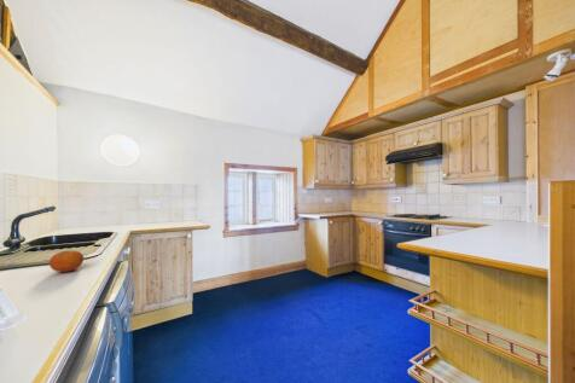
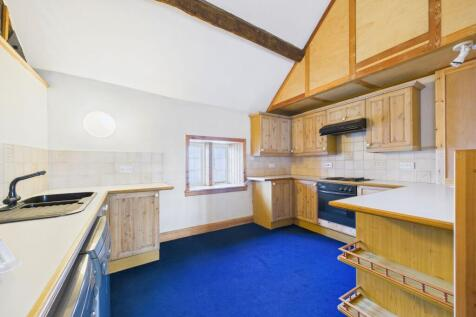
- fruit (66, 261)
